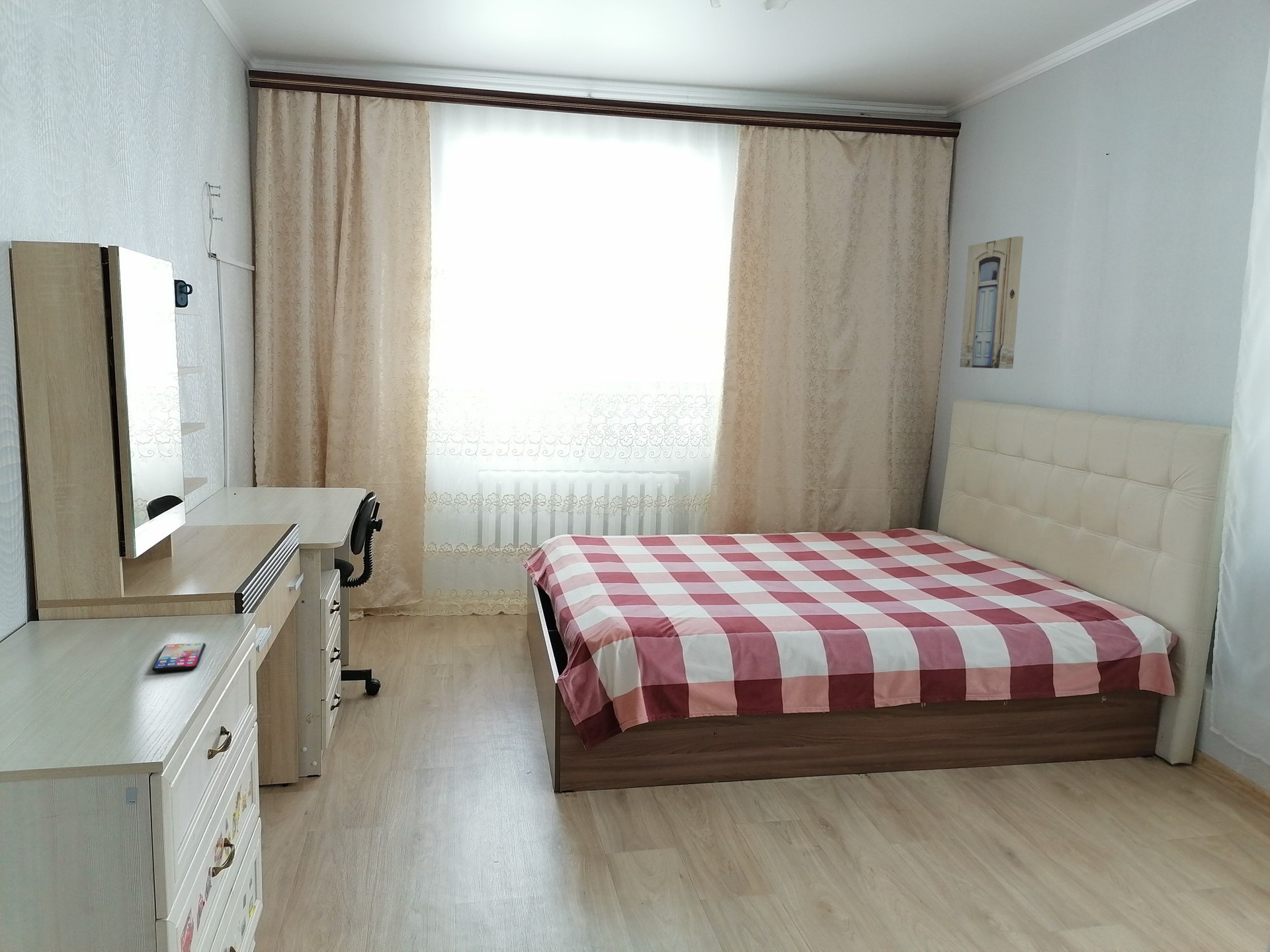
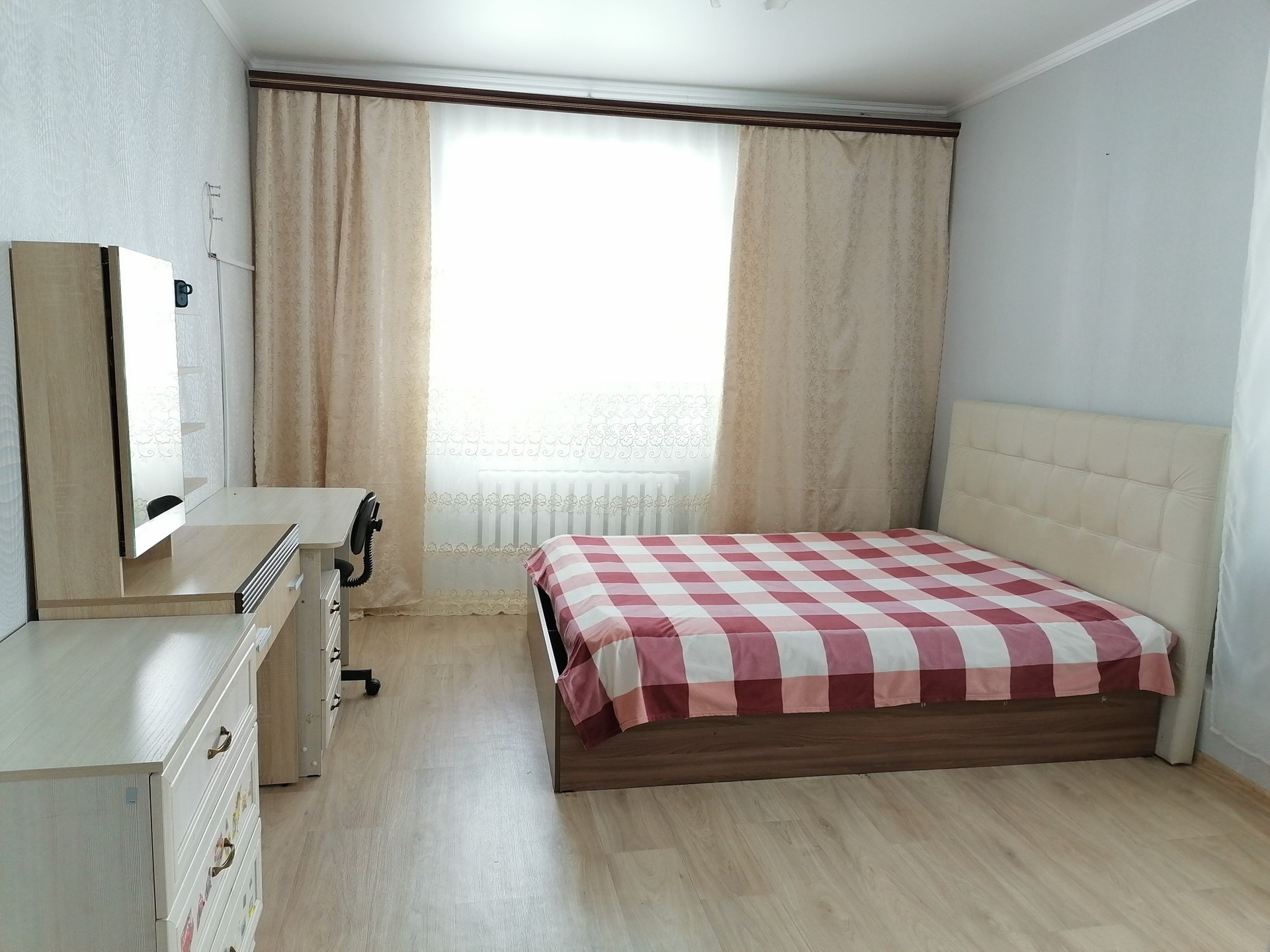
- wall art (990, 305)
- smartphone (180, 656)
